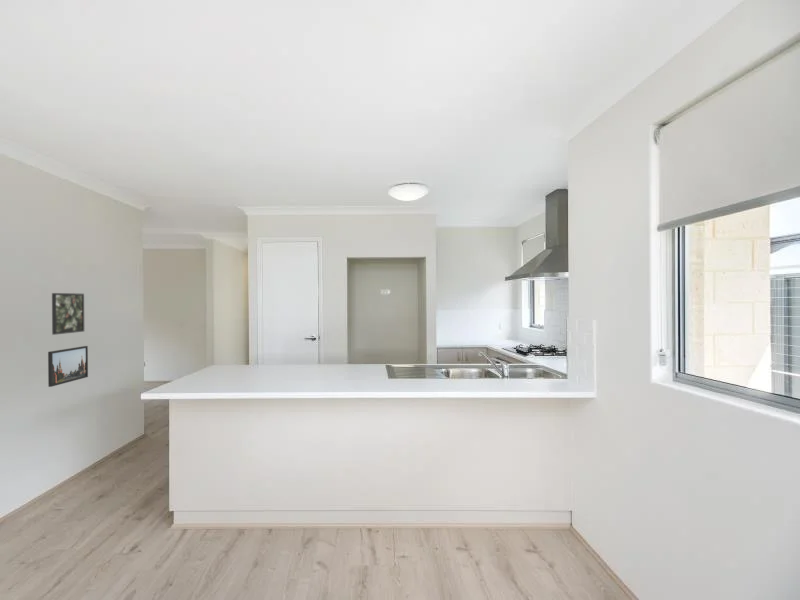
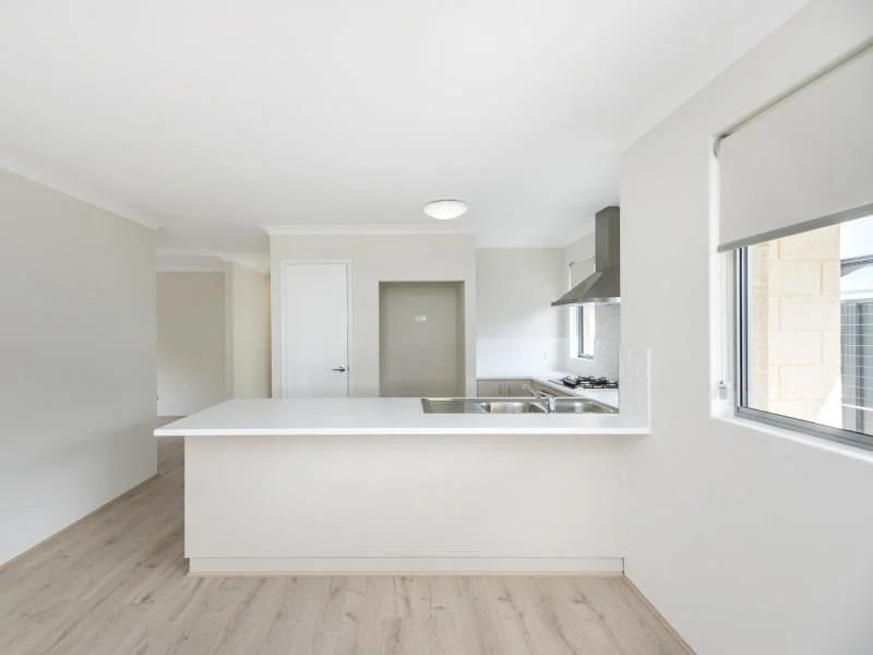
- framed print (68, 313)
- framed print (69, 365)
